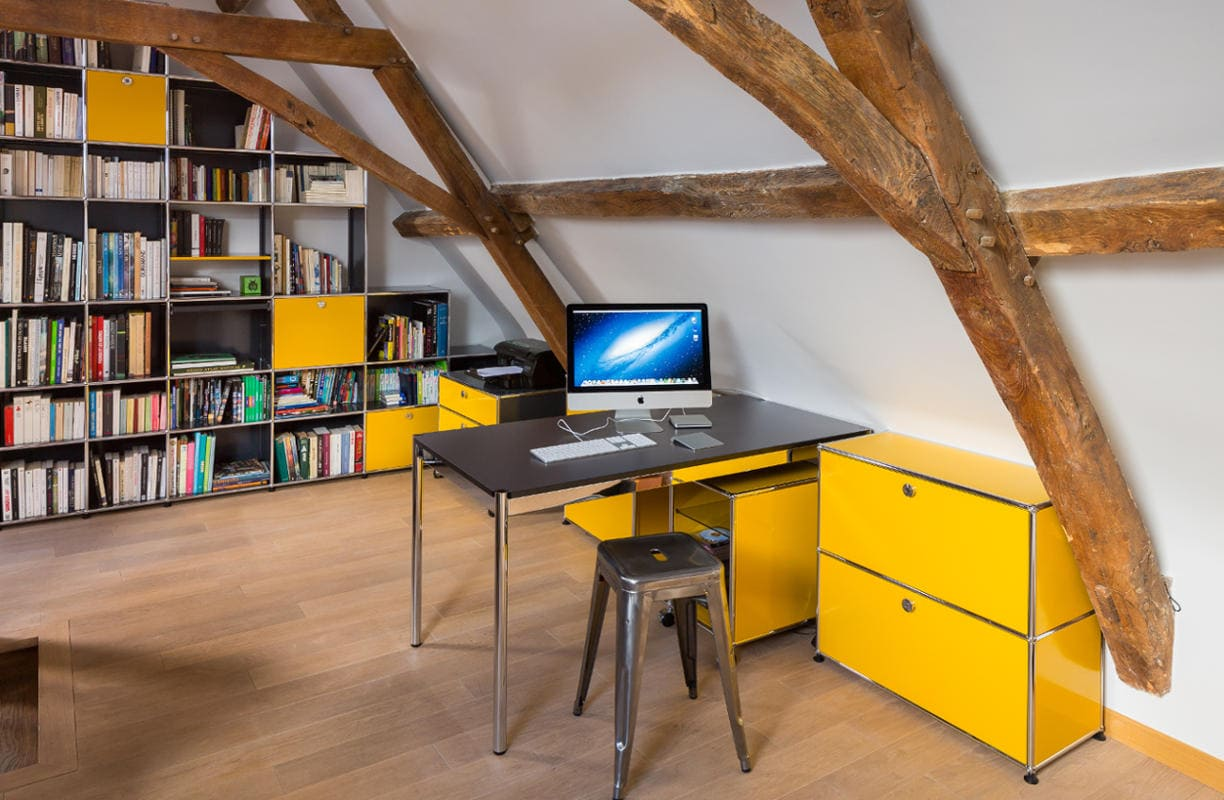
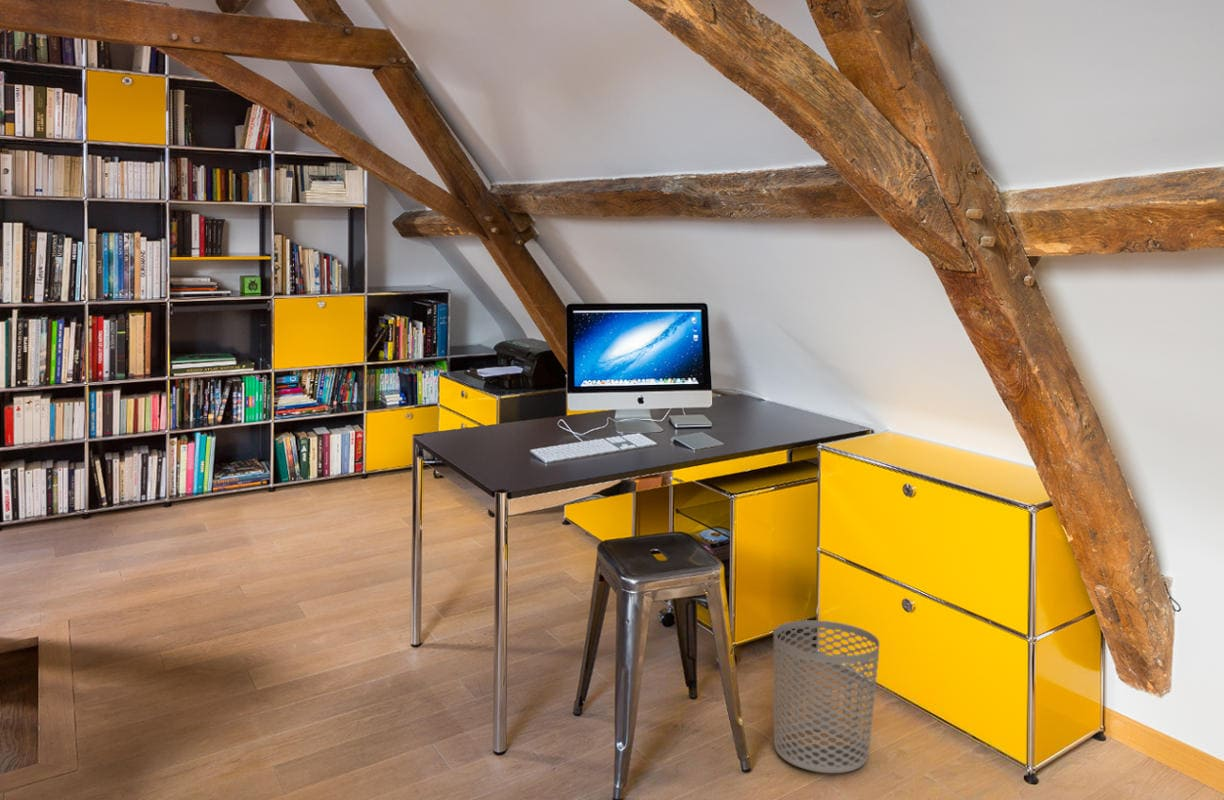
+ waste bin (823, 695)
